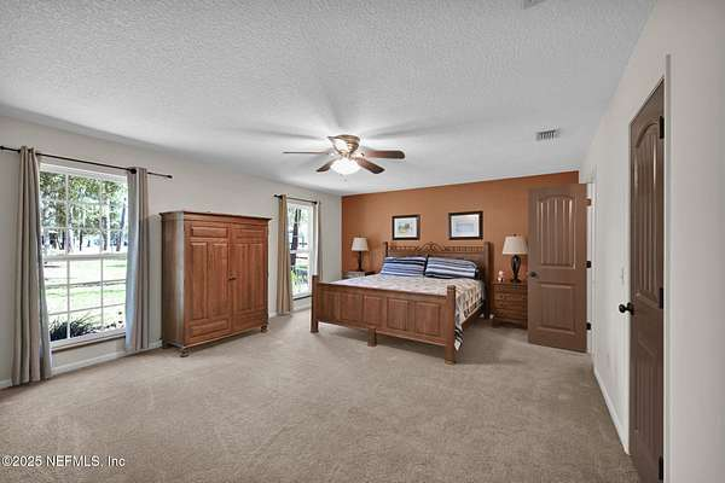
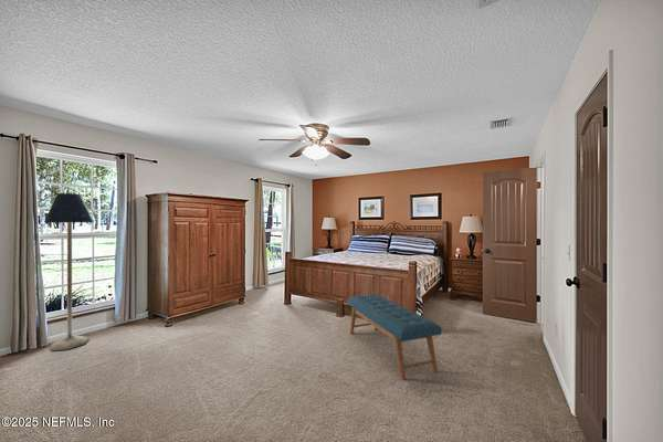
+ floor lamp (69, 269)
+ bench (387, 327)
